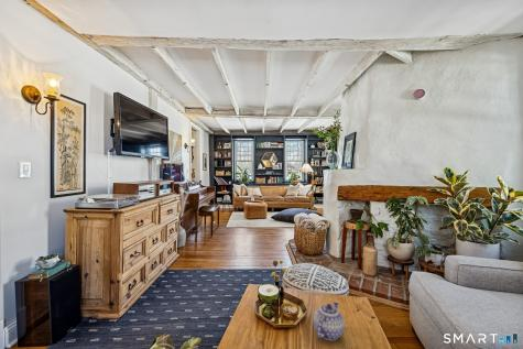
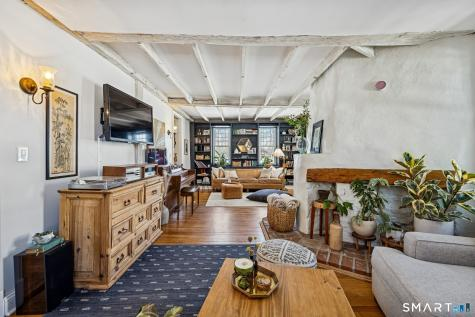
- teapot (328, 318)
